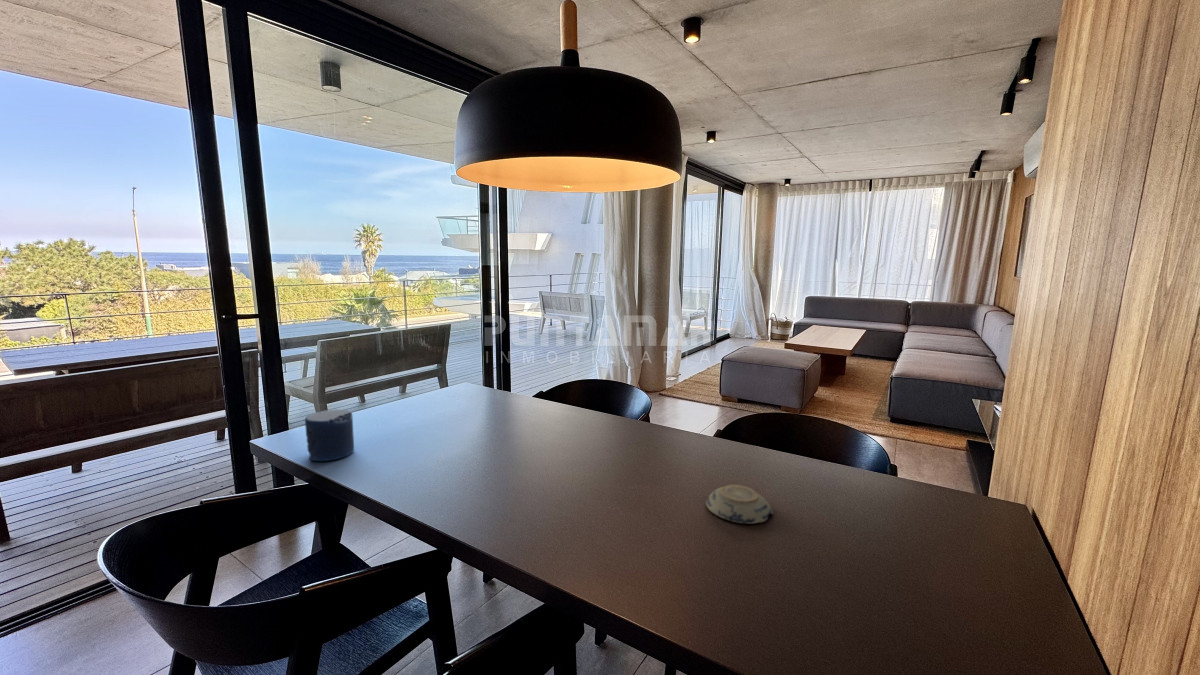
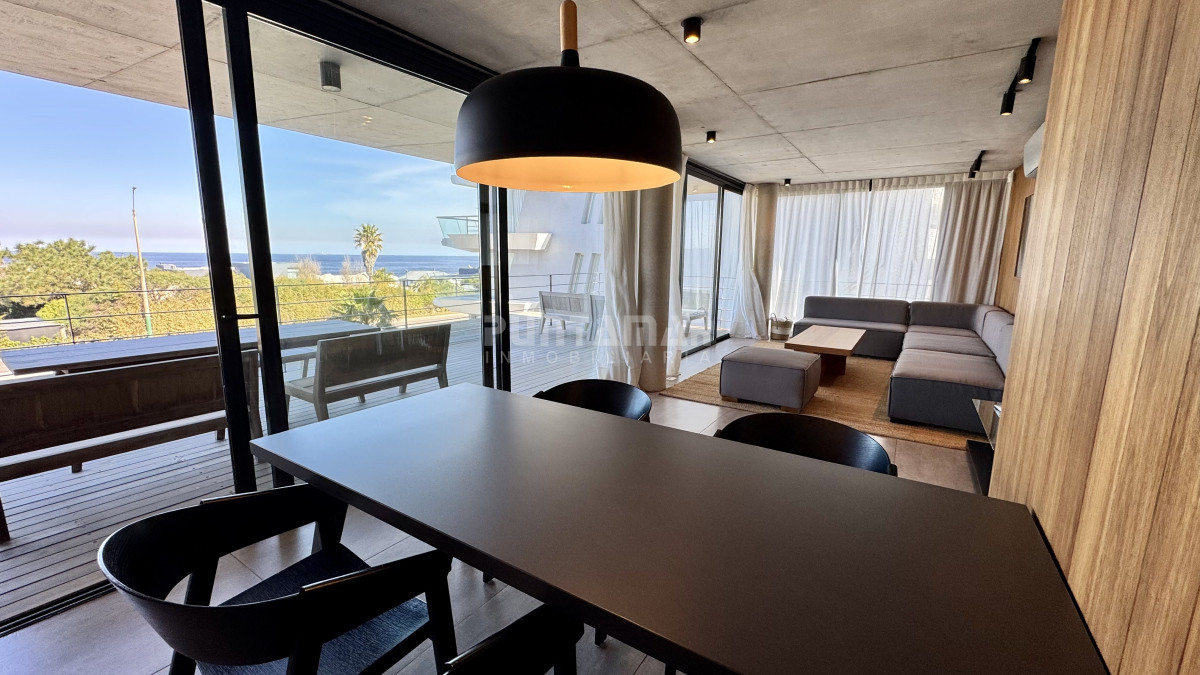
- decorative bowl (739, 499)
- candle (330, 434)
